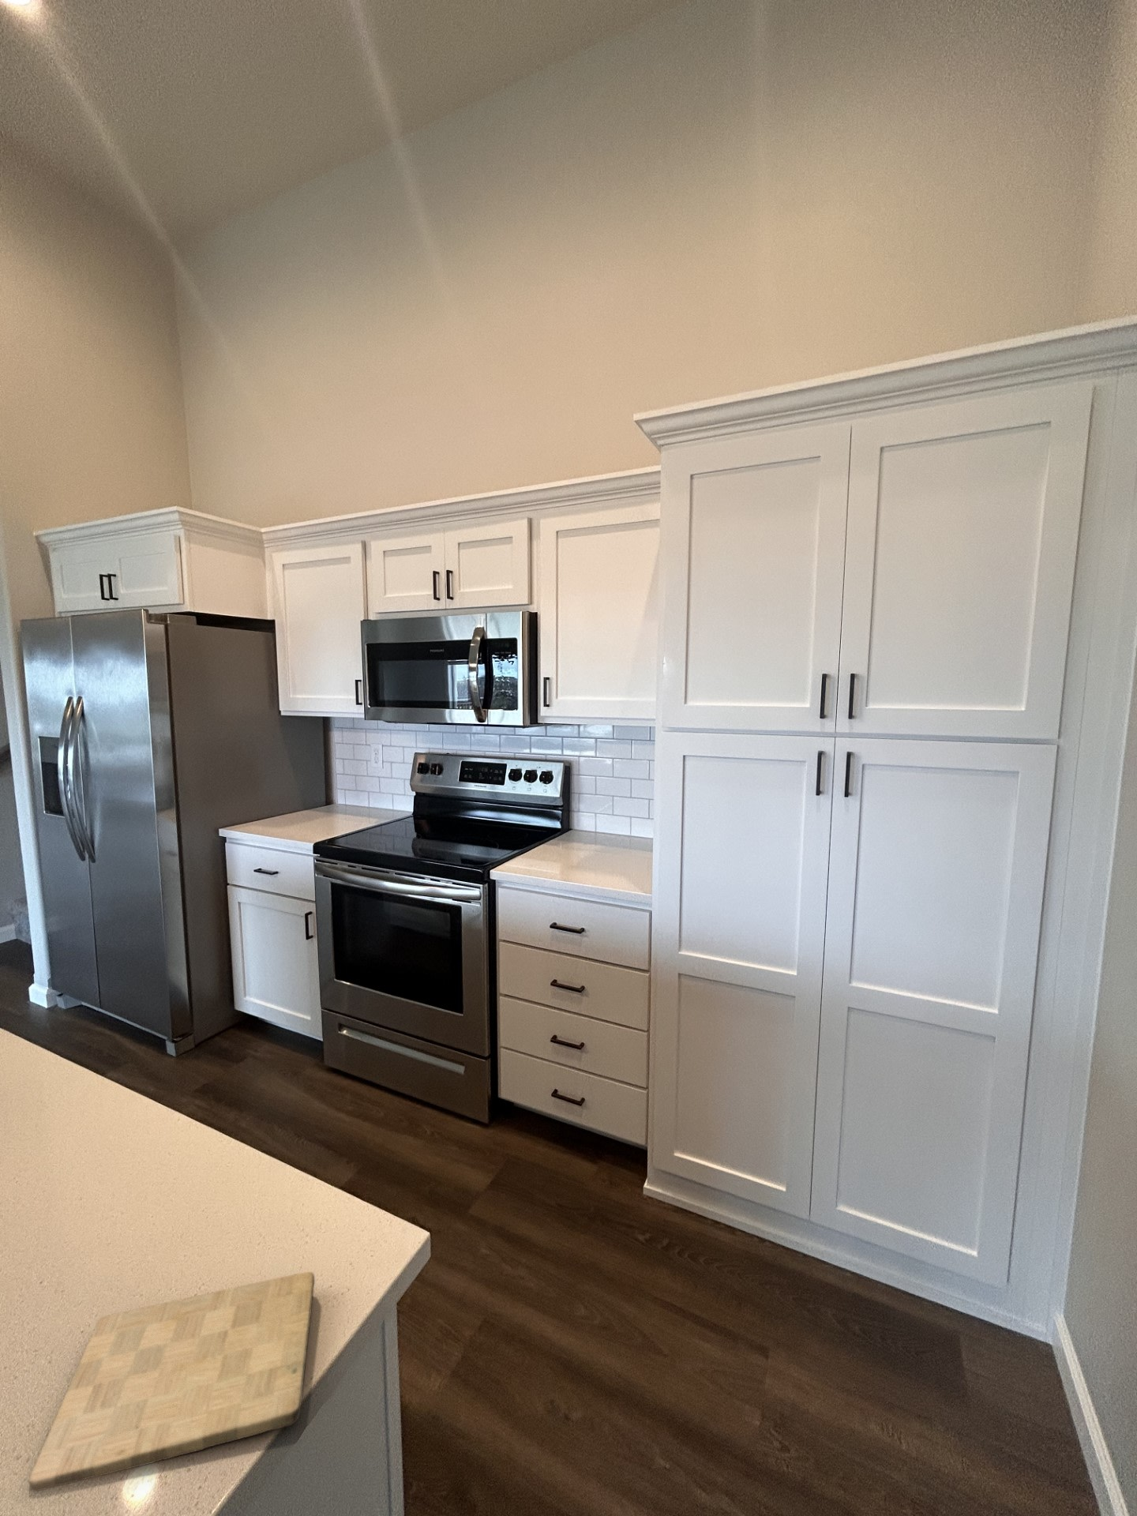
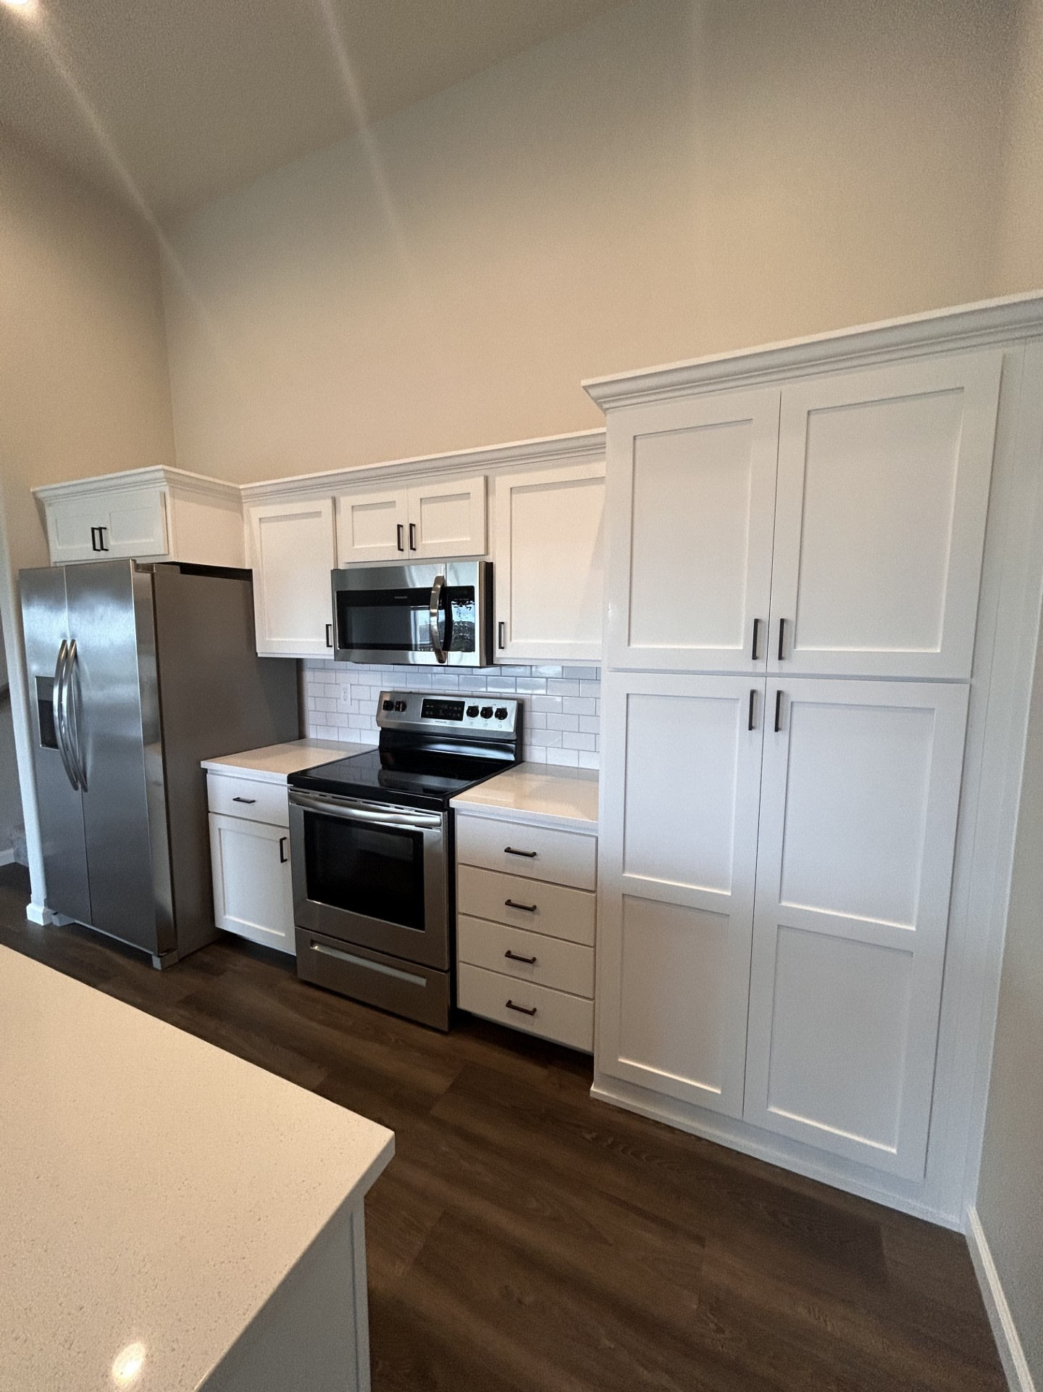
- cutting board (192, 1366)
